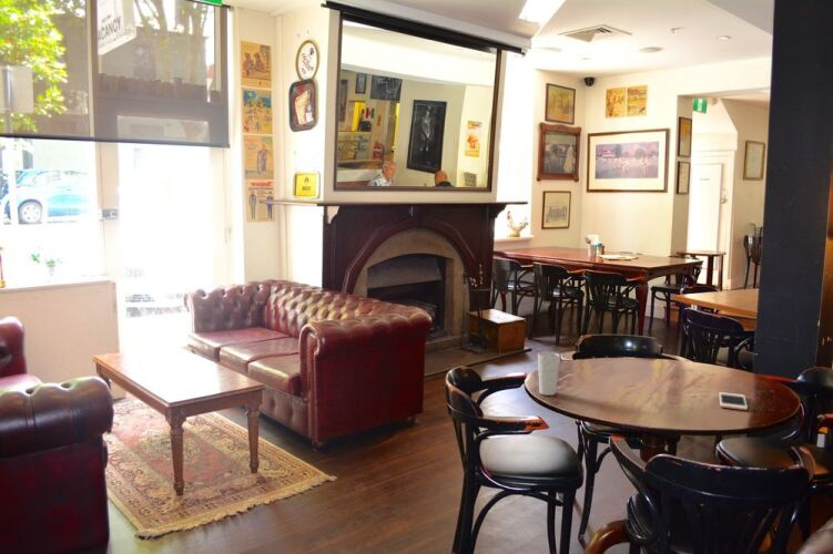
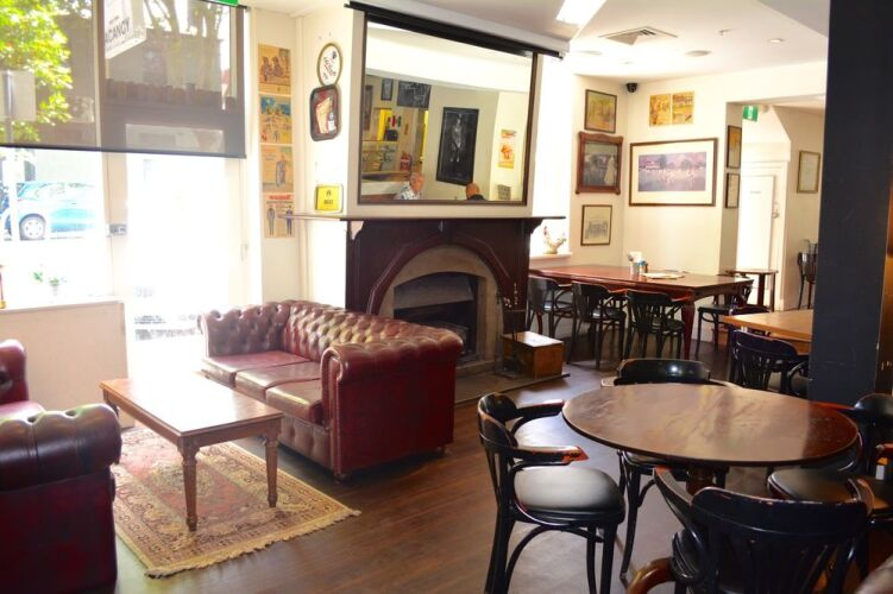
- cup (548, 373)
- cell phone (732, 400)
